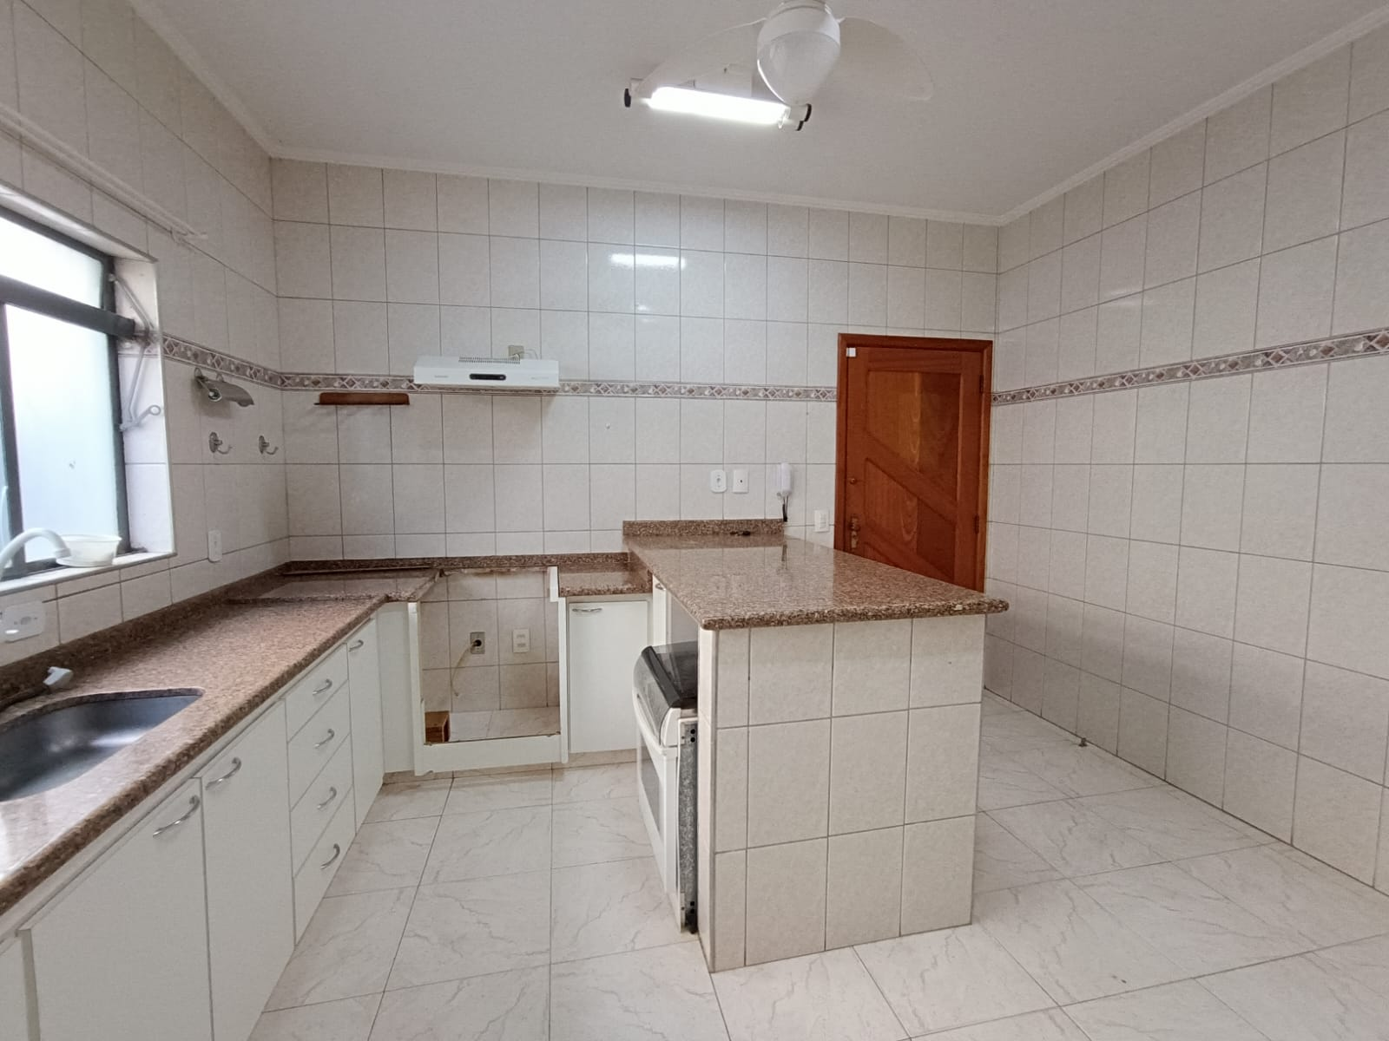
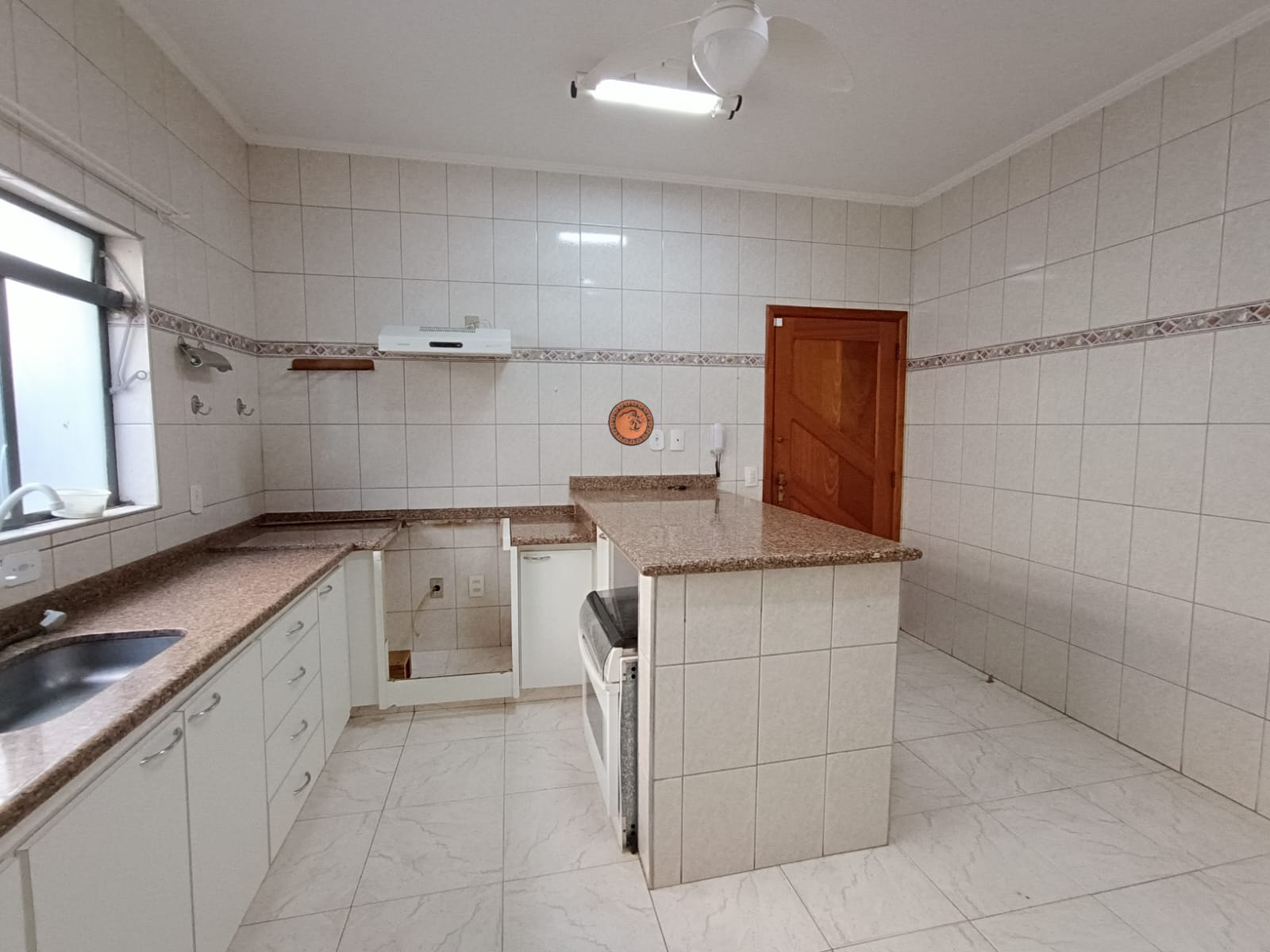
+ decorative plate (630, 422)
